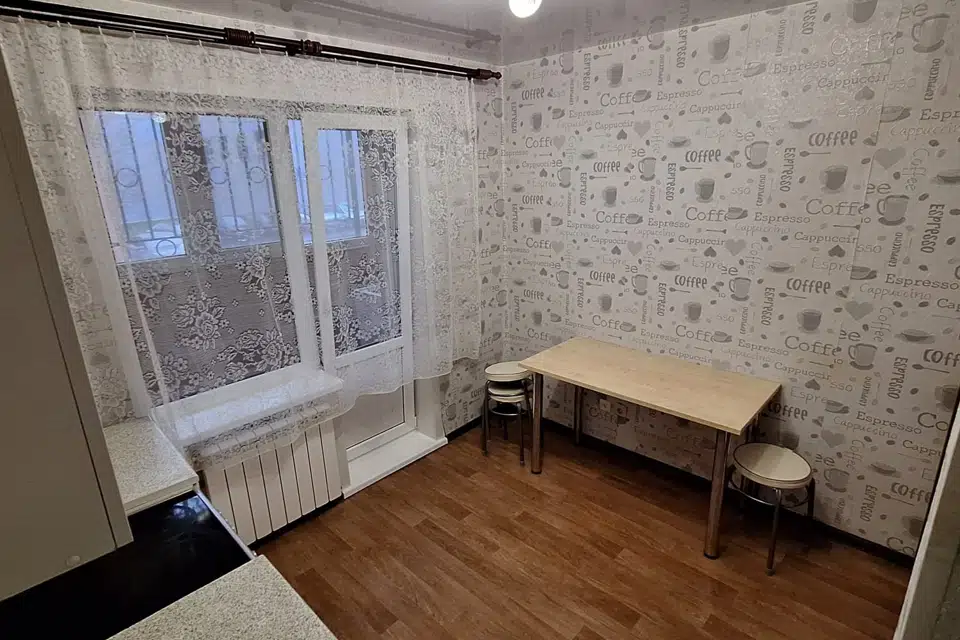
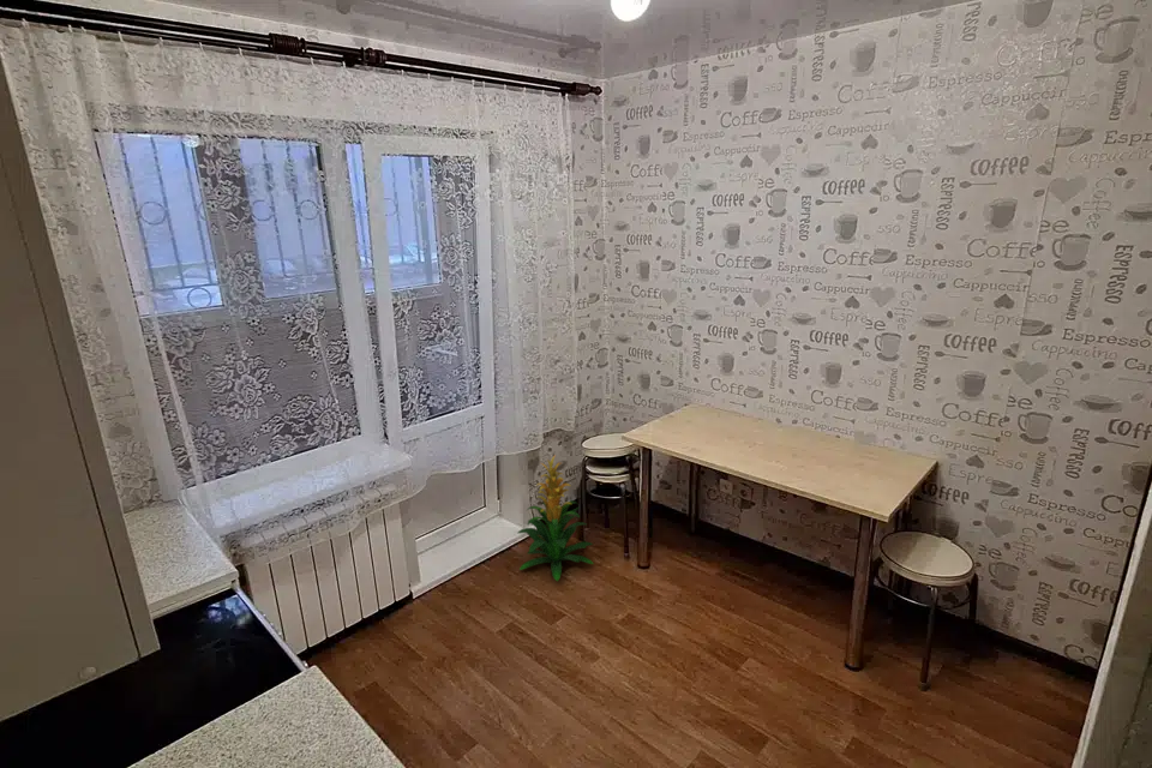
+ indoor plant (553, 510)
